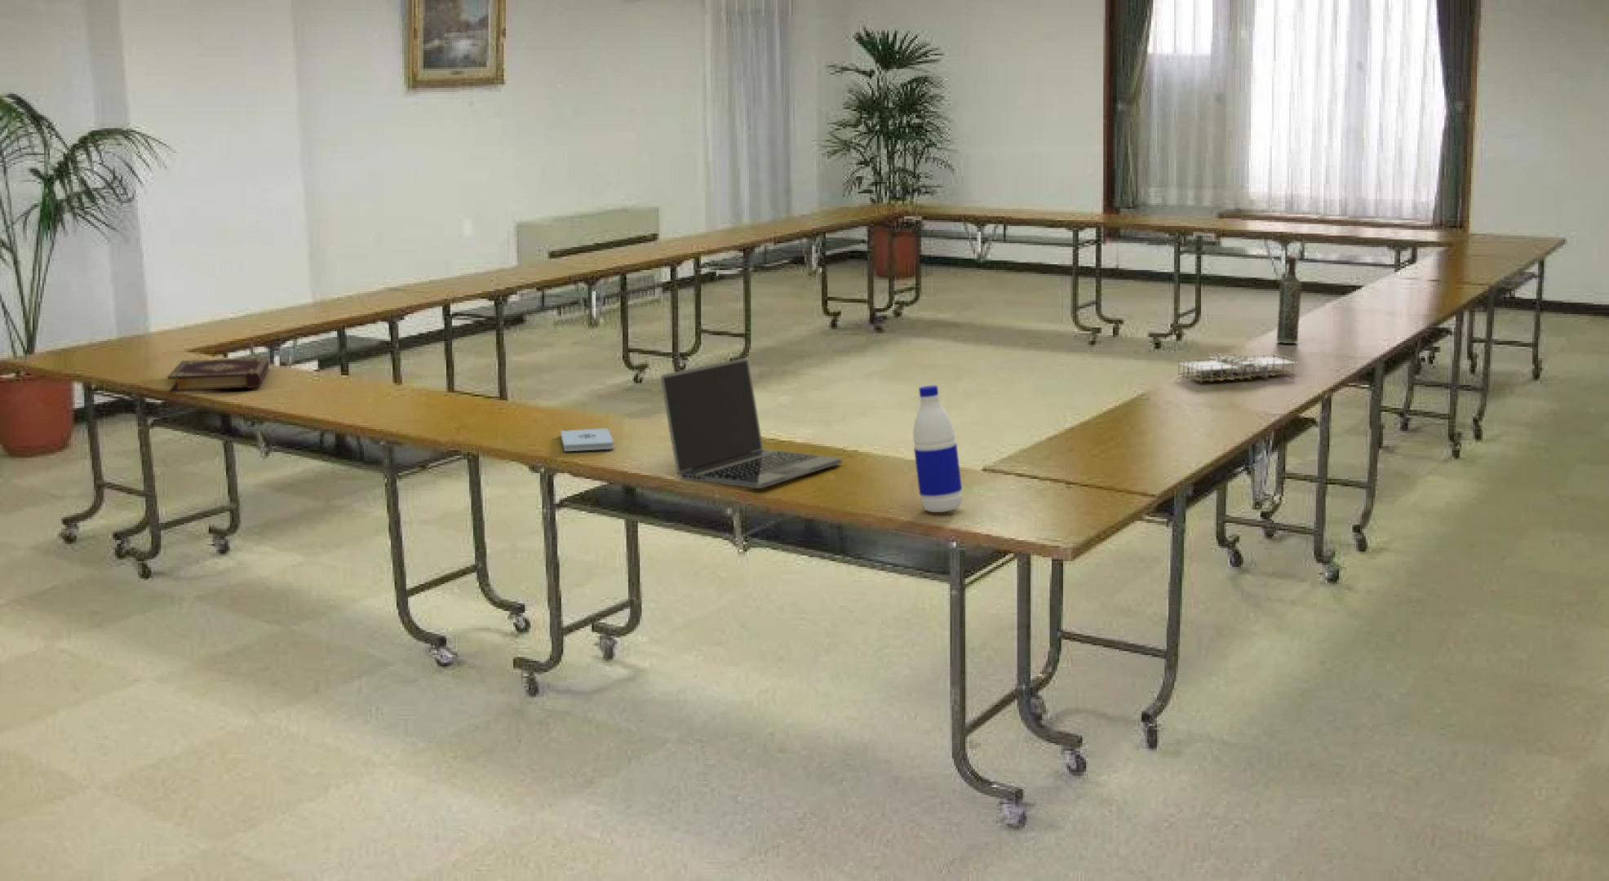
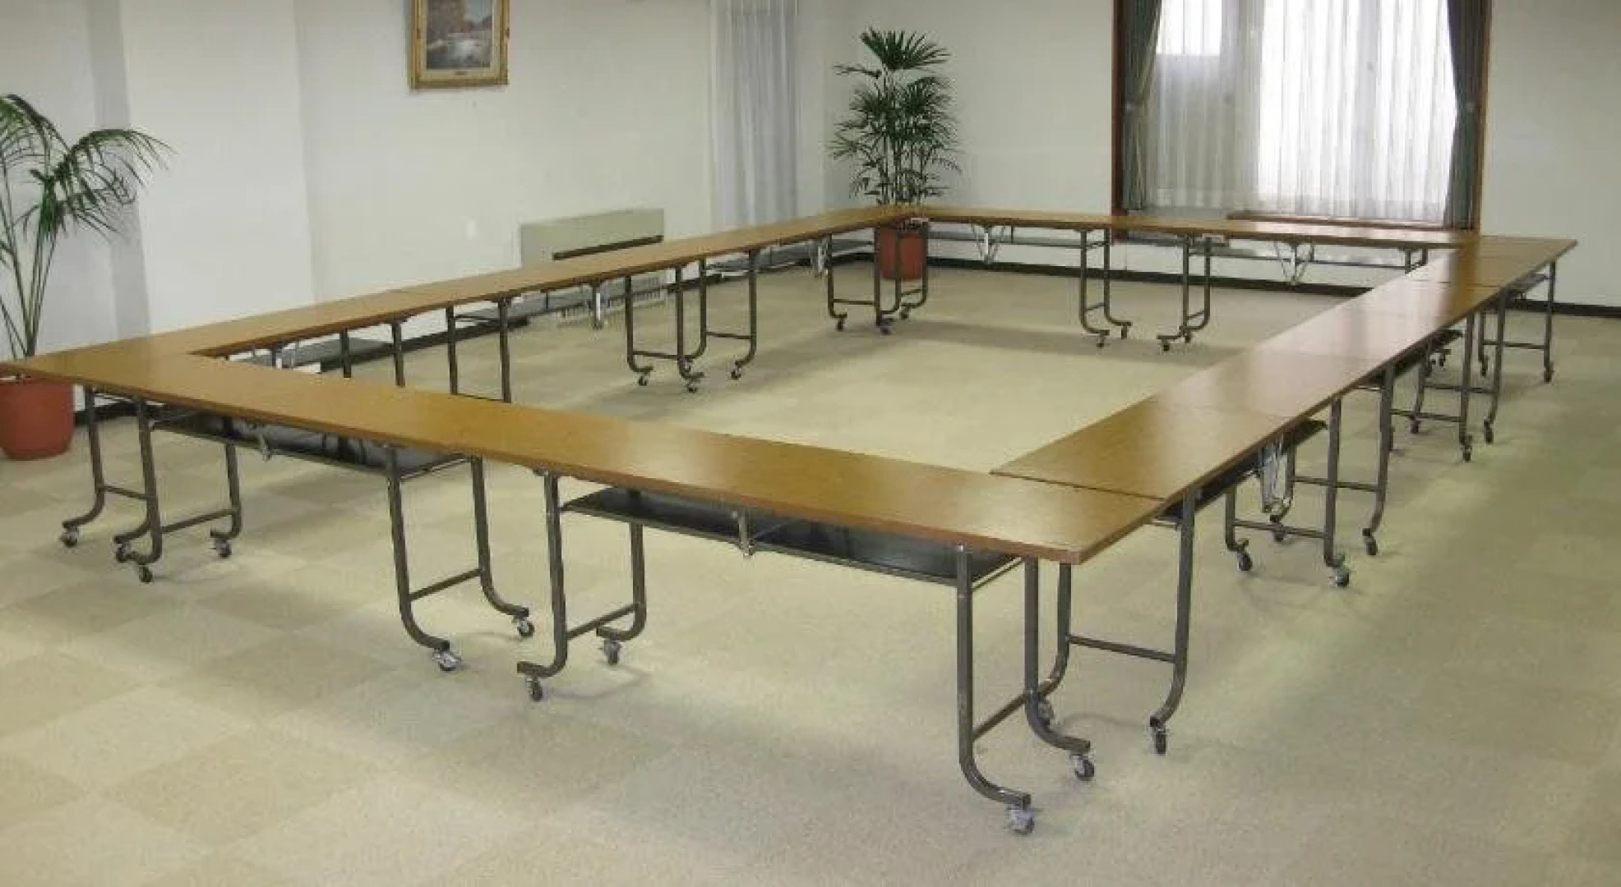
- bottle (1289, 299)
- notepad (587, 438)
- book (220, 373)
- laptop (753, 420)
- document tray (1231, 365)
- water bottle (937, 449)
